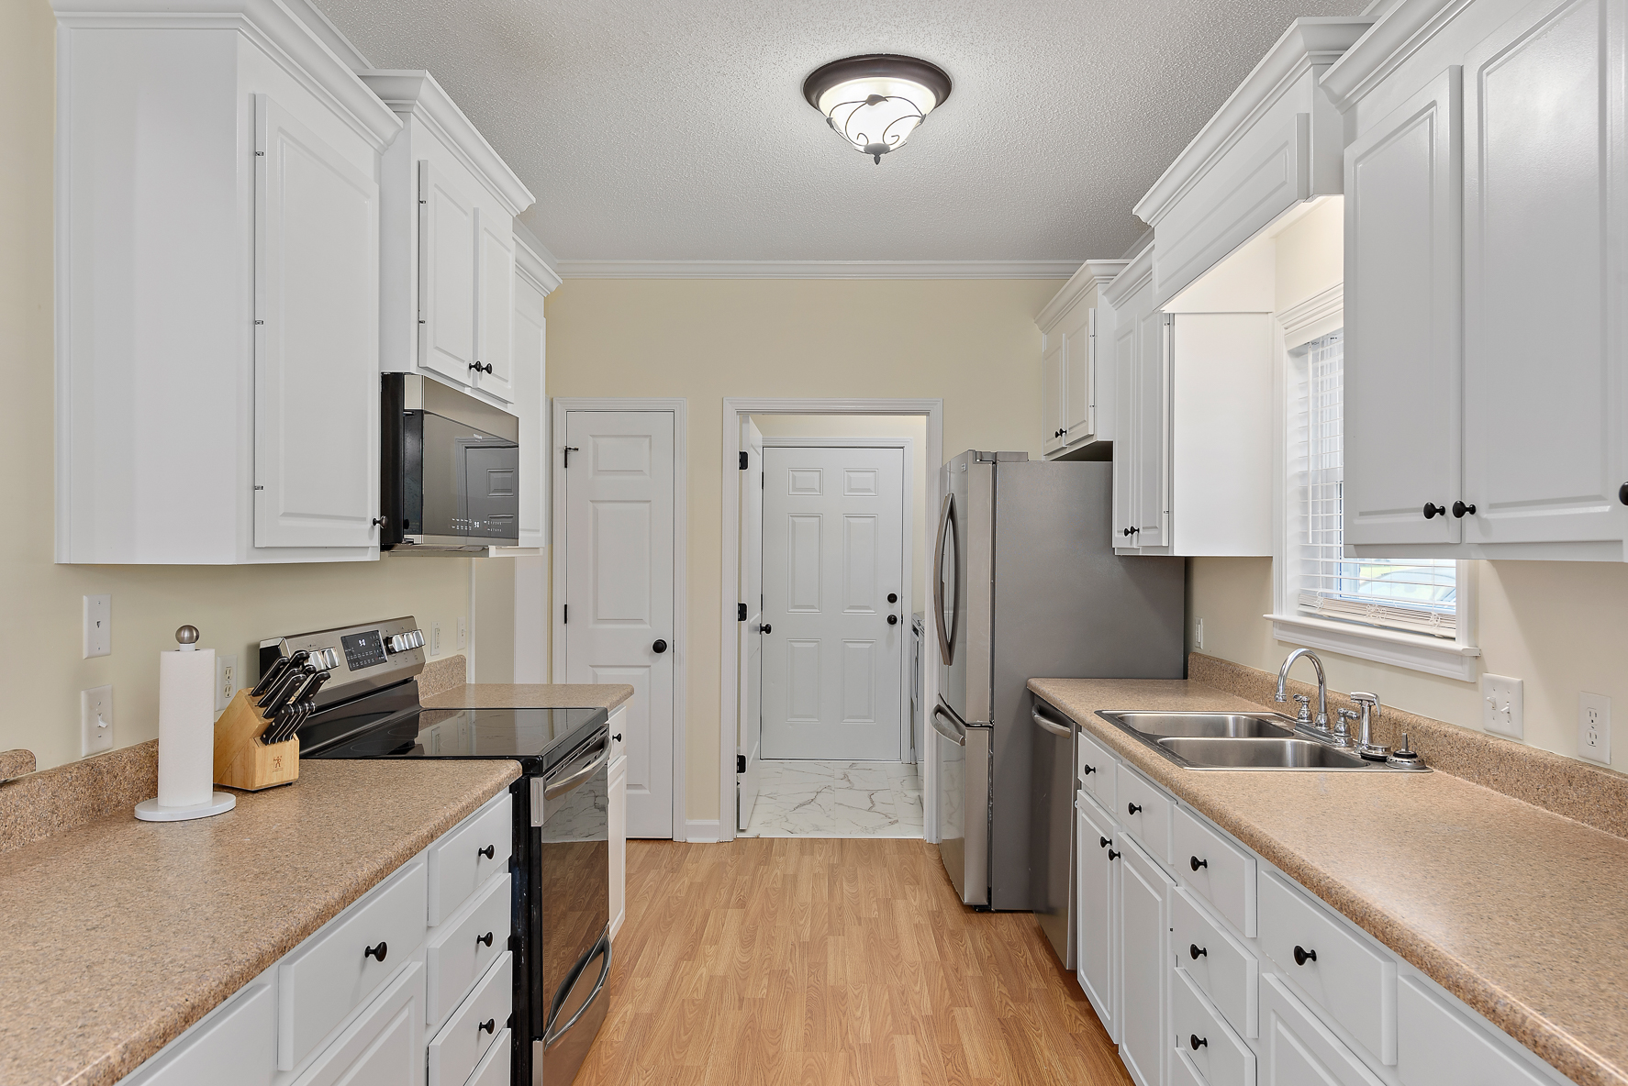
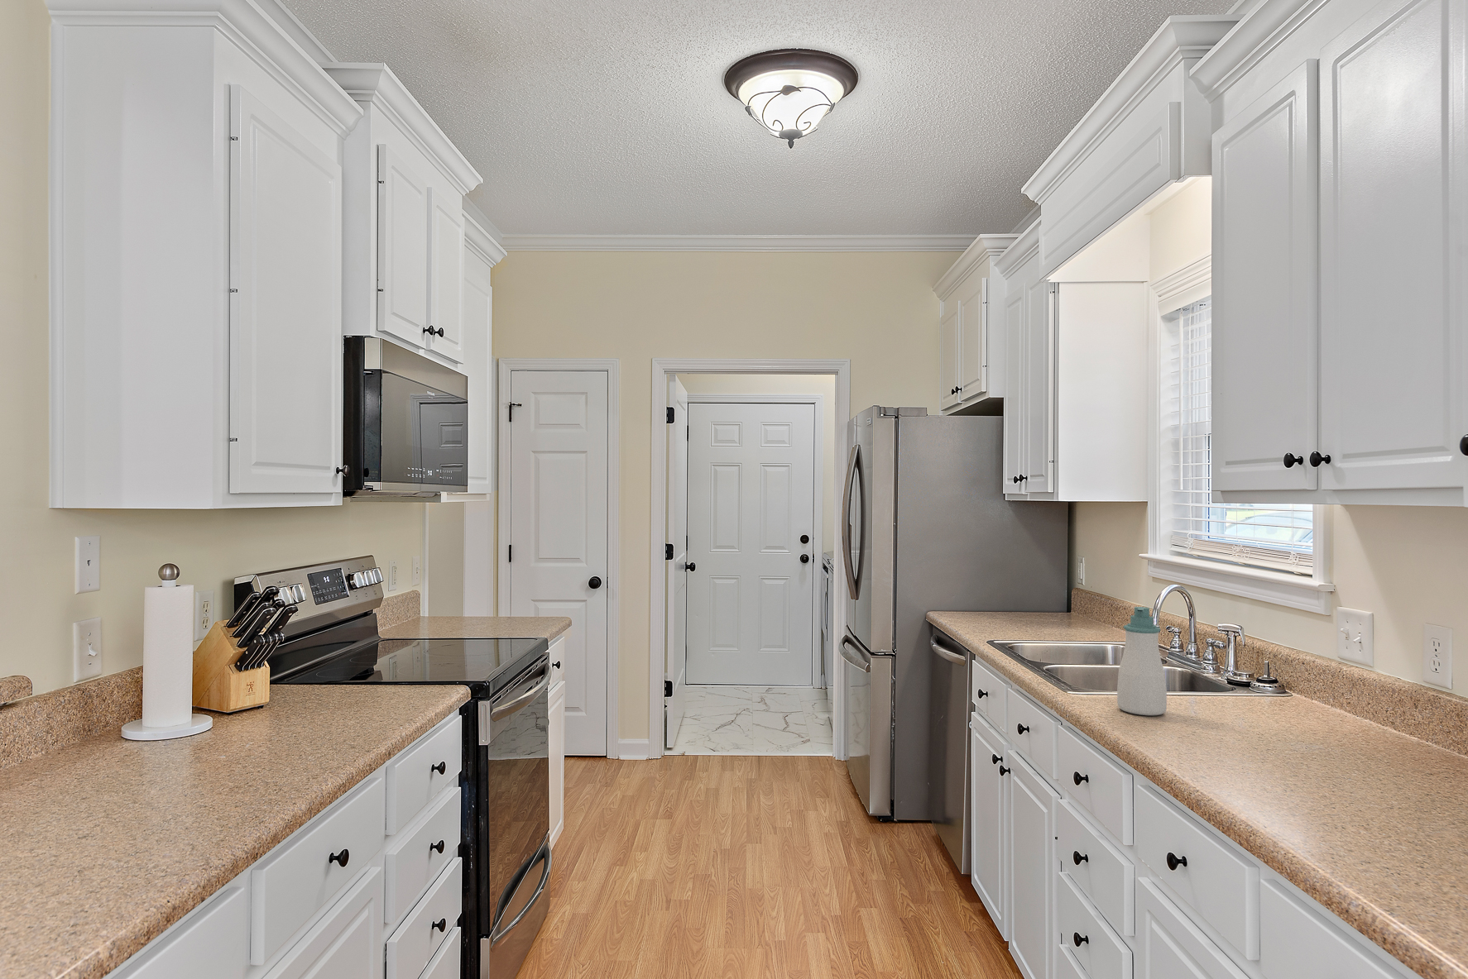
+ soap bottle (1141, 659)
